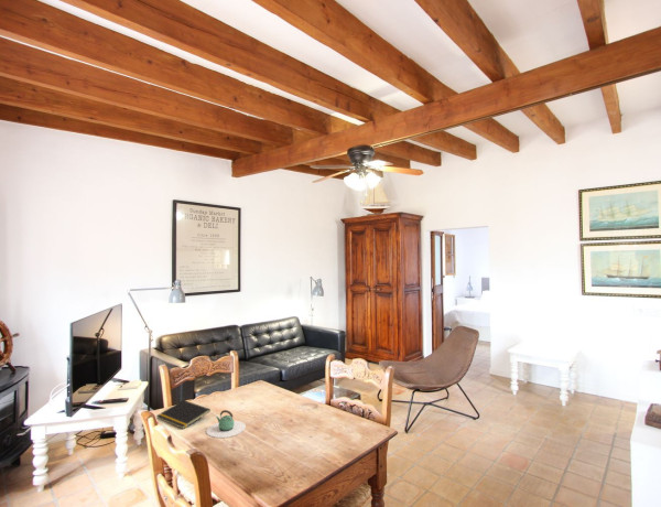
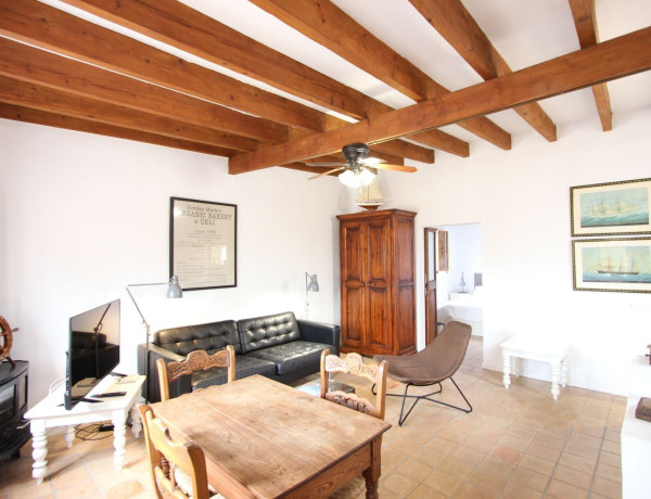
- notepad (183, 413)
- teapot (226, 419)
